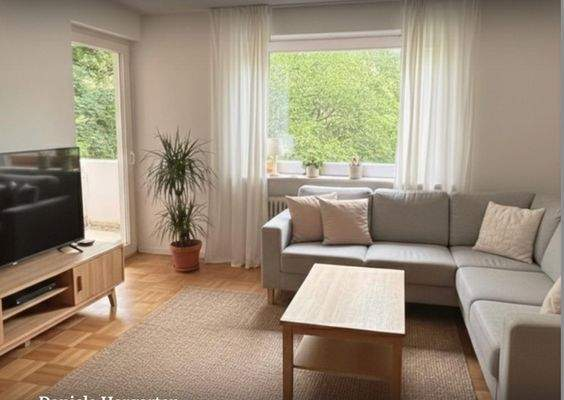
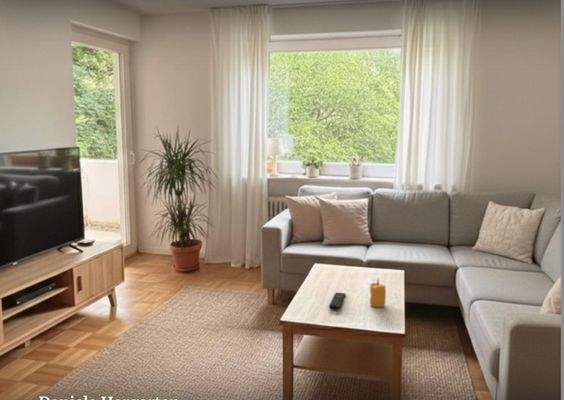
+ remote control (337, 300)
+ candle (377, 290)
